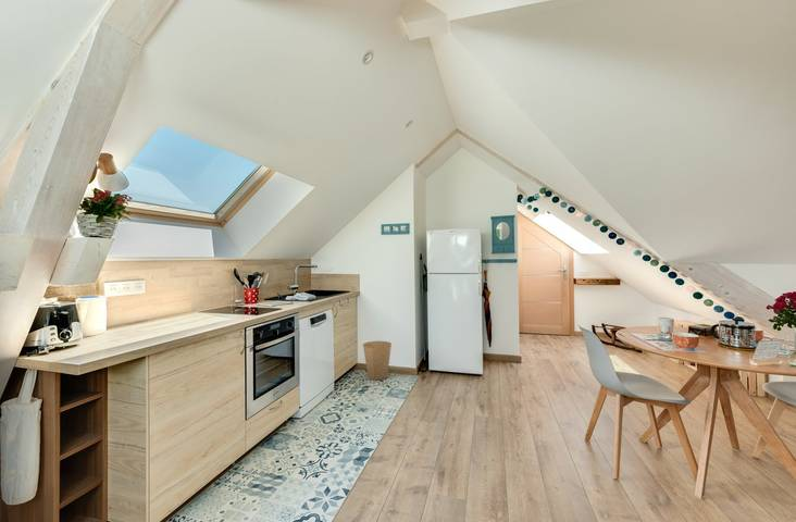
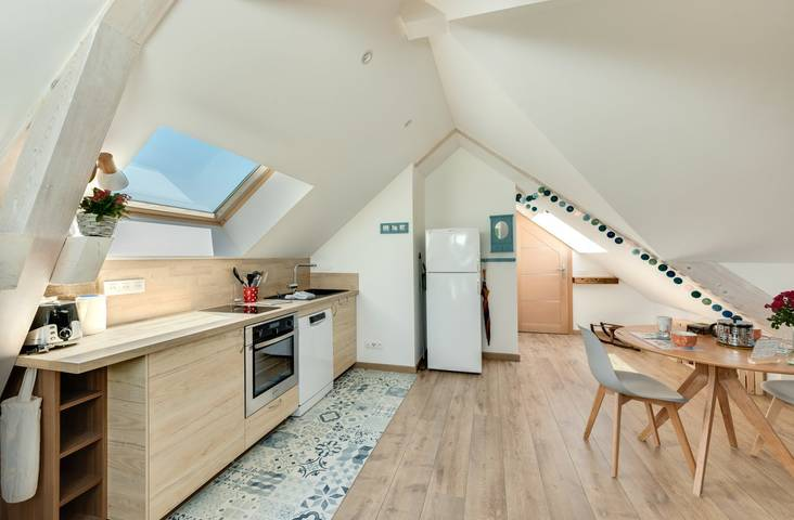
- trash can (377, 360)
